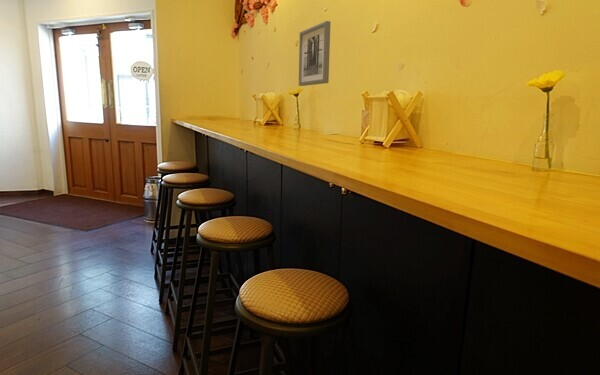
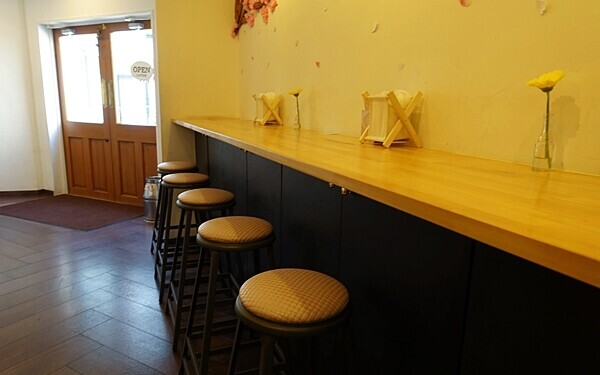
- wall art (313, 56)
